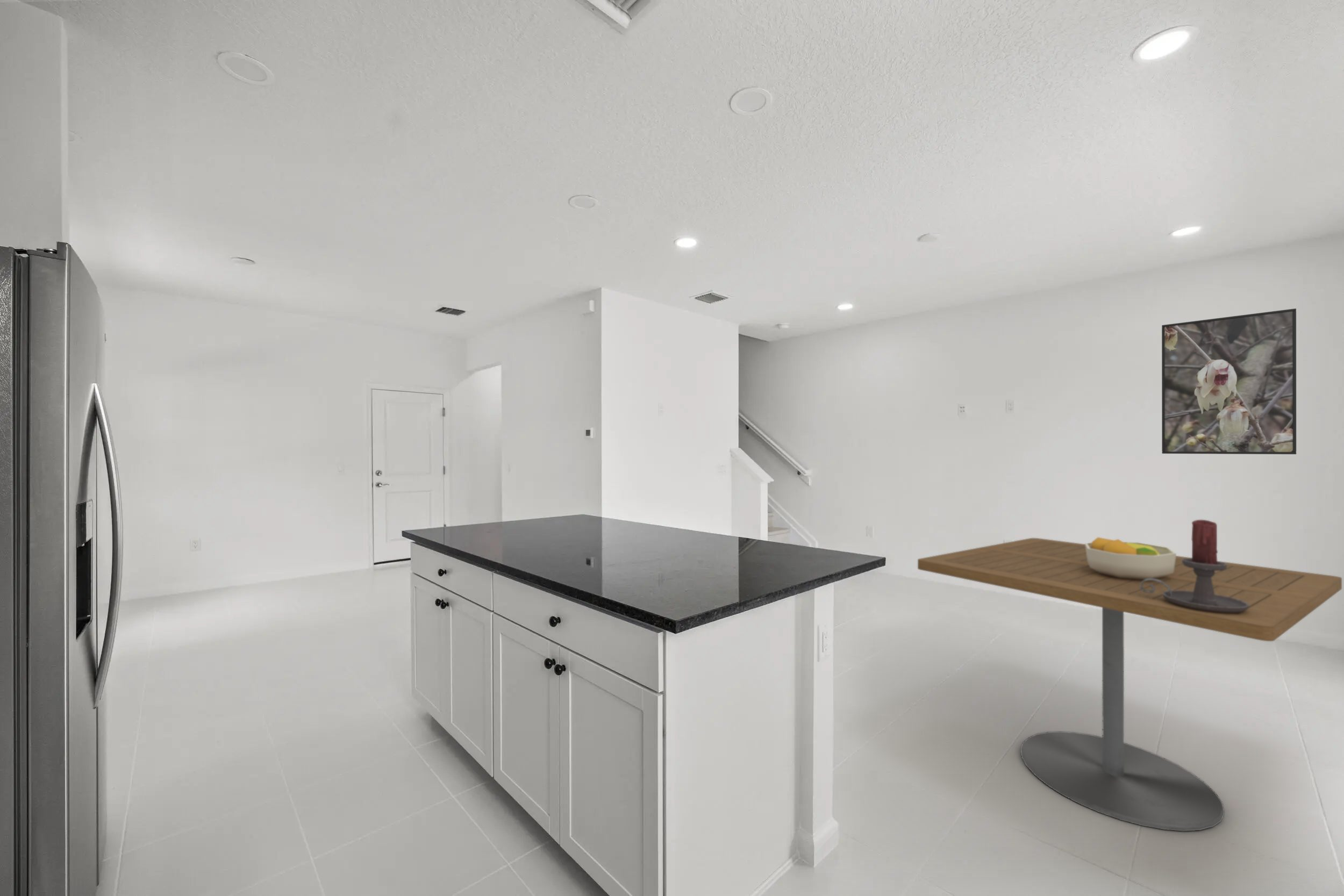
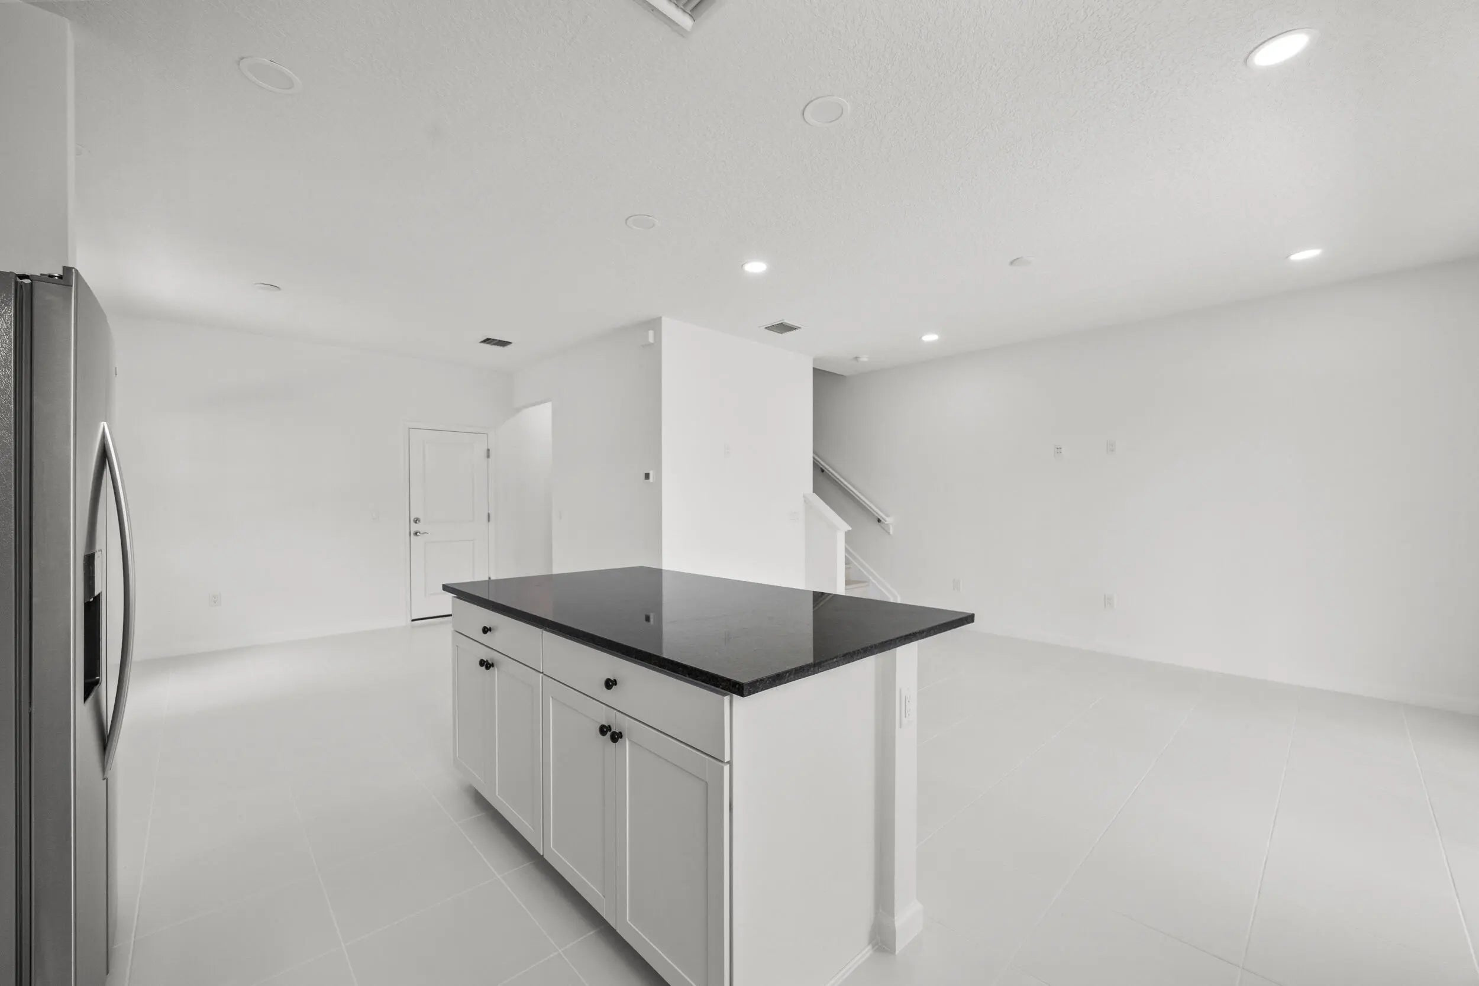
- fruit bowl (1128, 554)
- candle holder (1191, 561)
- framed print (1225, 385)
- dining table (1113, 672)
